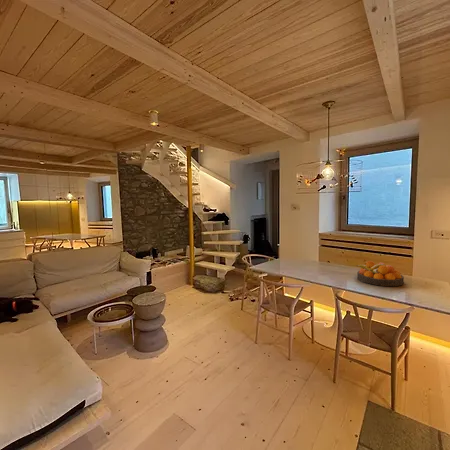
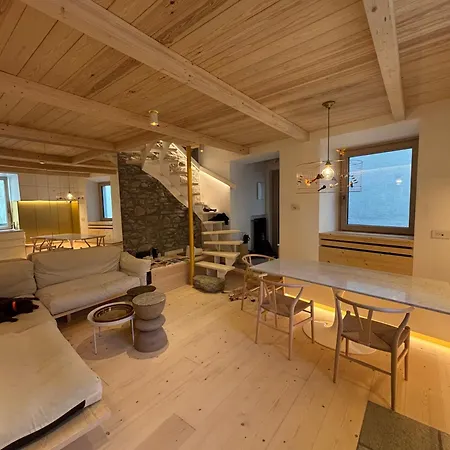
- fruit bowl (379, 271)
